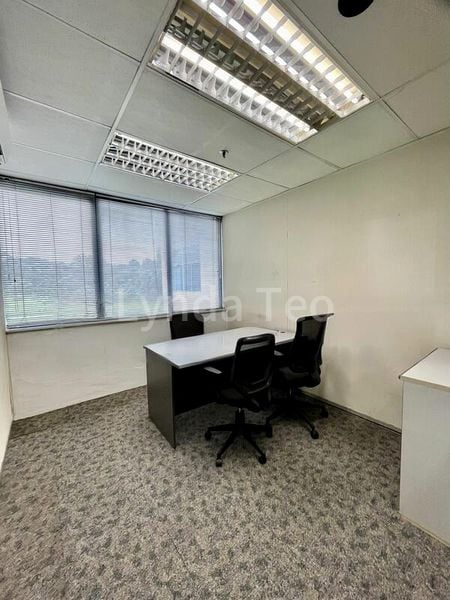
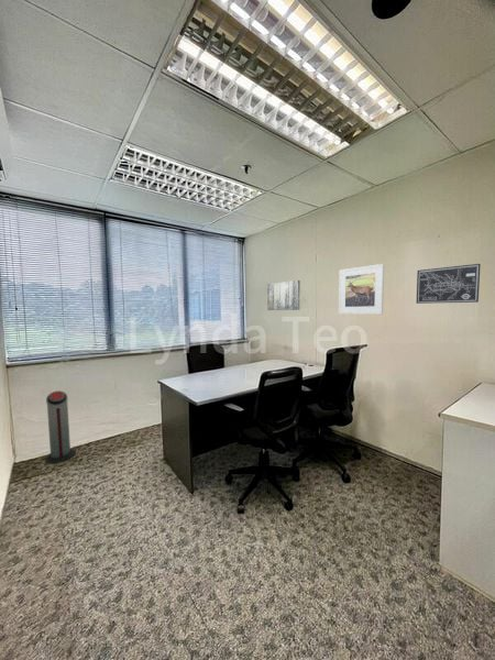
+ wall art (446, 285)
+ air purifier (58, 425)
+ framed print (360, 290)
+ wall art (282, 296)
